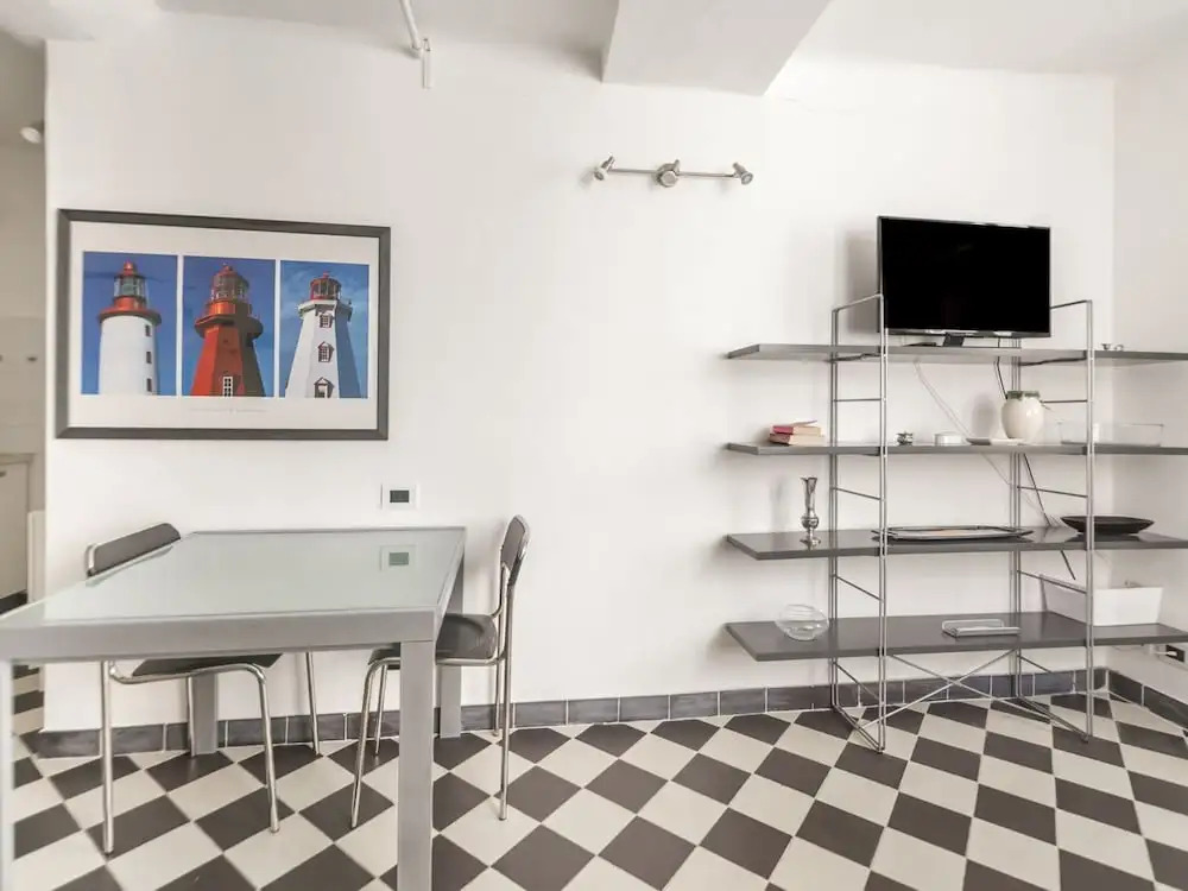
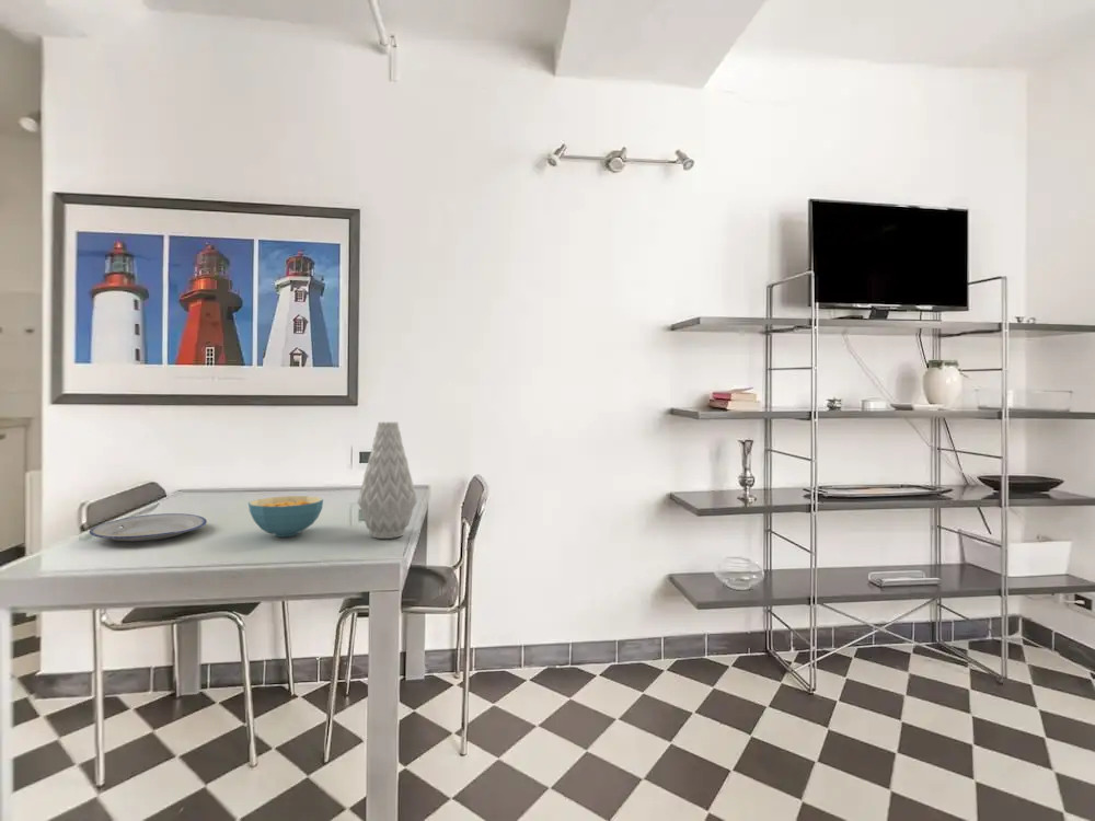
+ cereal bowl (286, 518)
+ vase (388, 478)
+ plate (150, 528)
